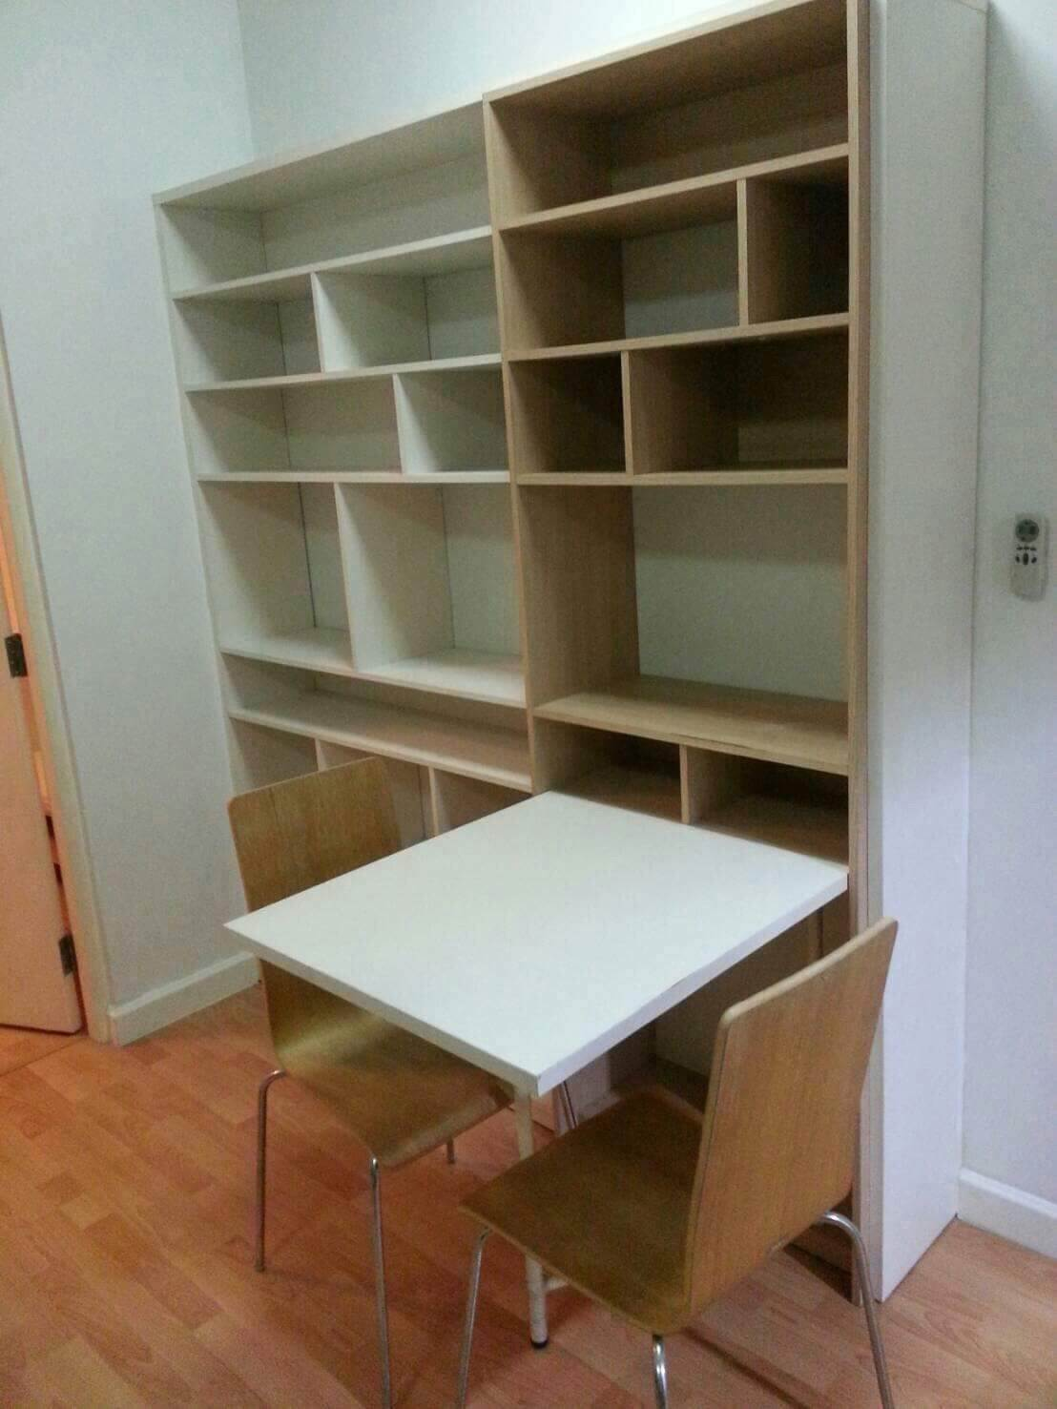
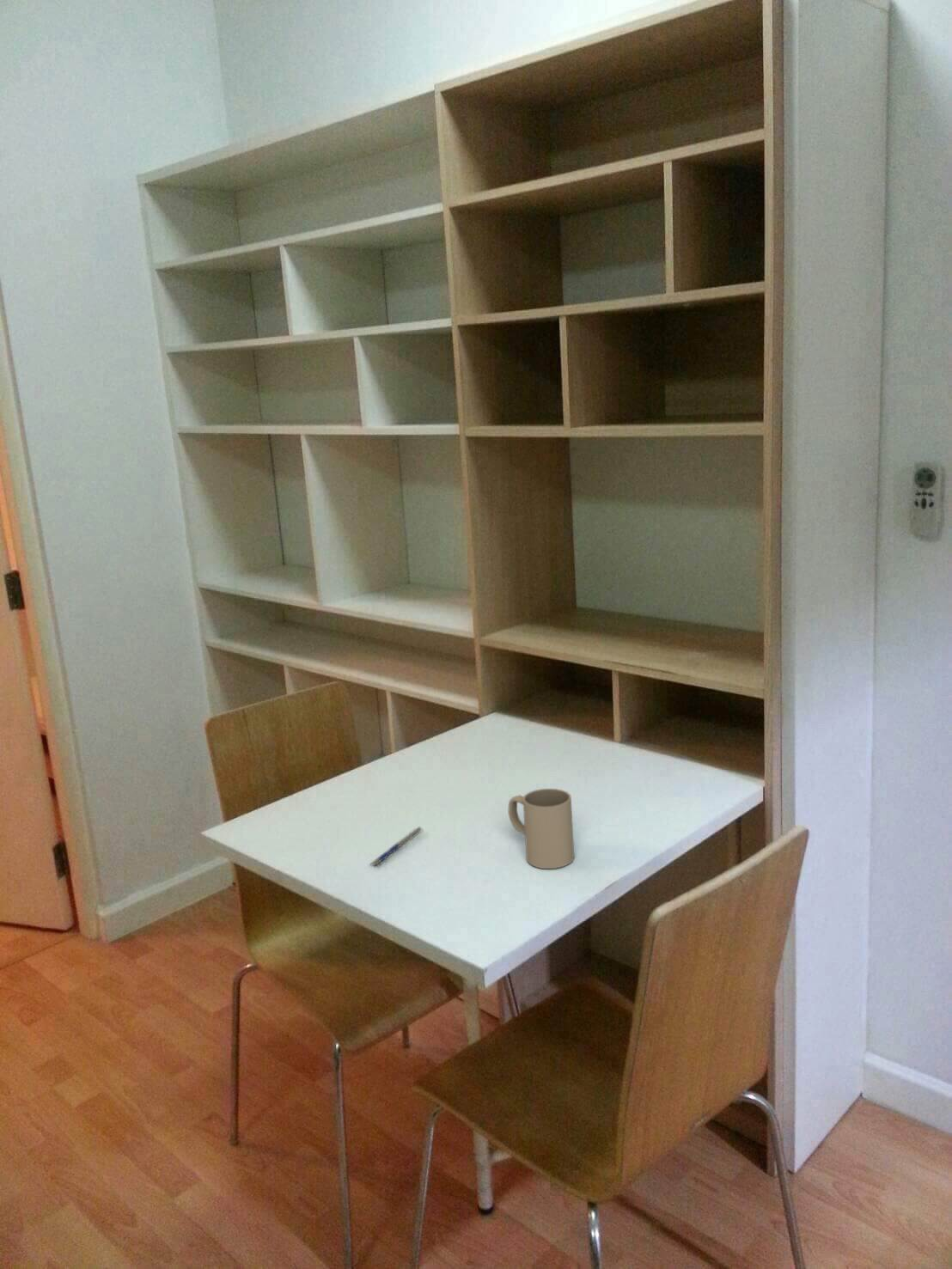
+ mug (538, 824)
+ pen (397, 845)
